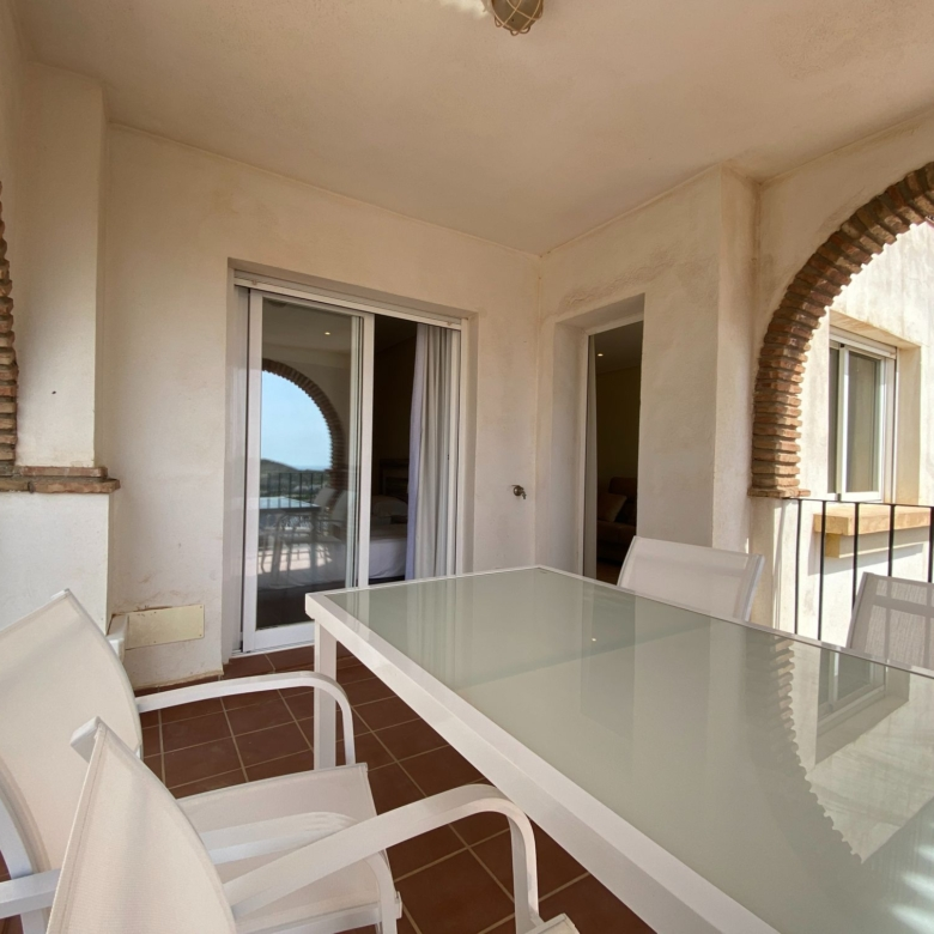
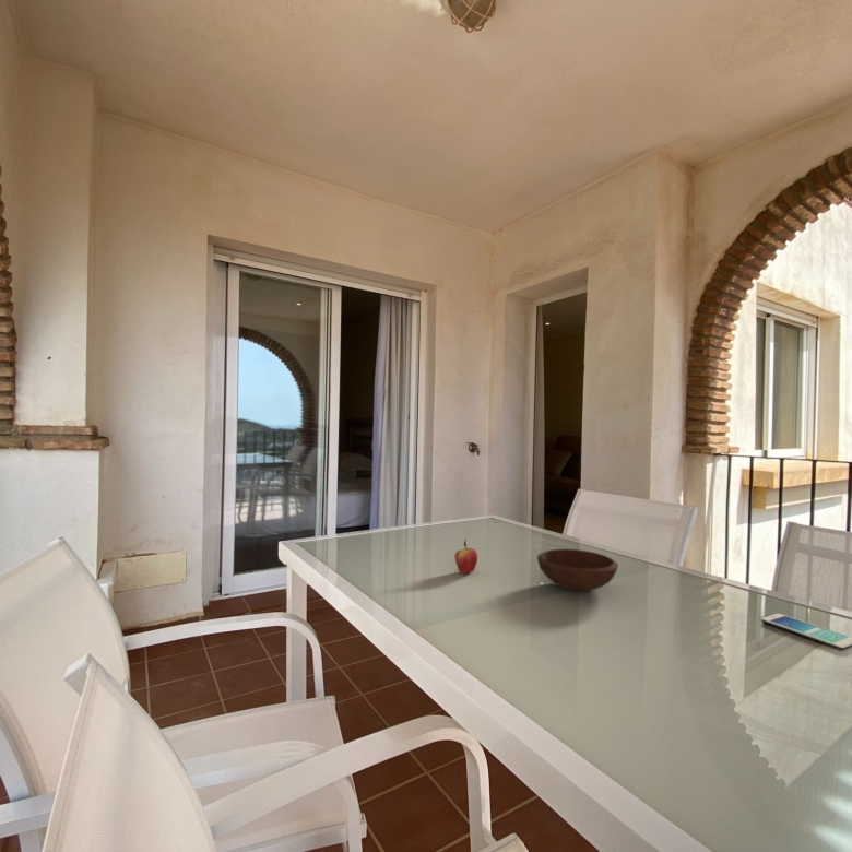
+ smartphone (807, 630)
+ bowl (576, 572)
+ fruit (465, 555)
